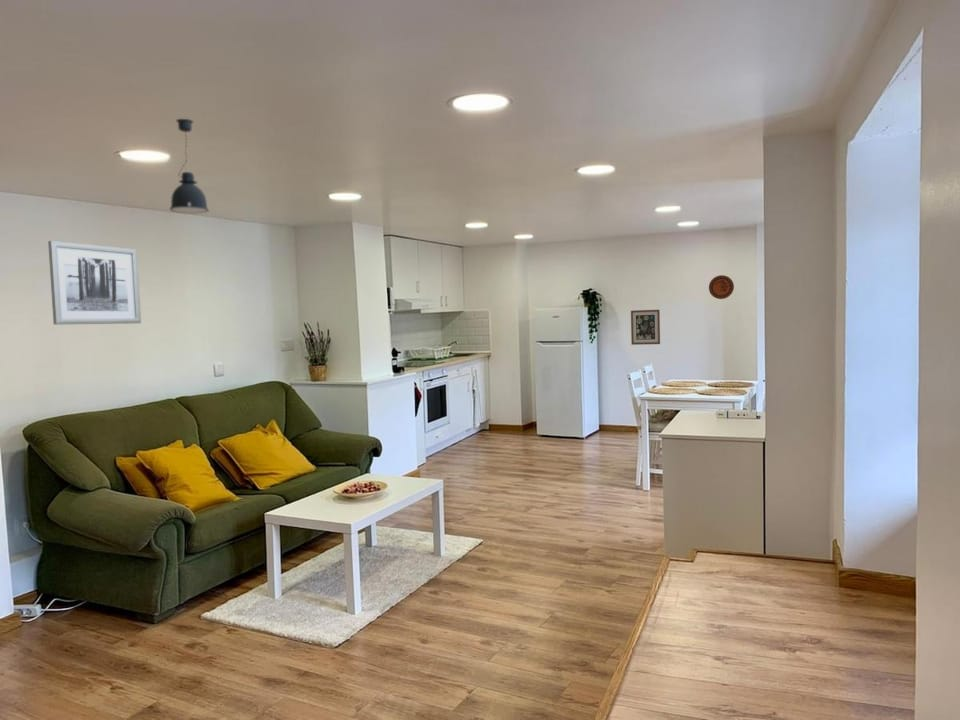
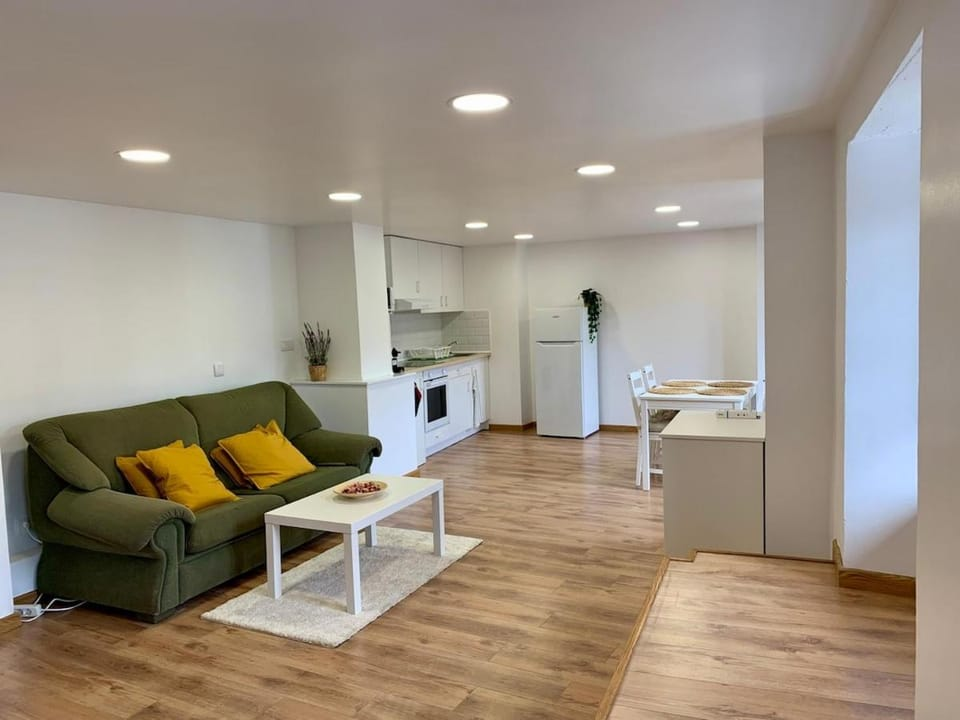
- wall art (97, 284)
- wall art (645, 327)
- decorative plate (721, 287)
- pendant light (185, 163)
